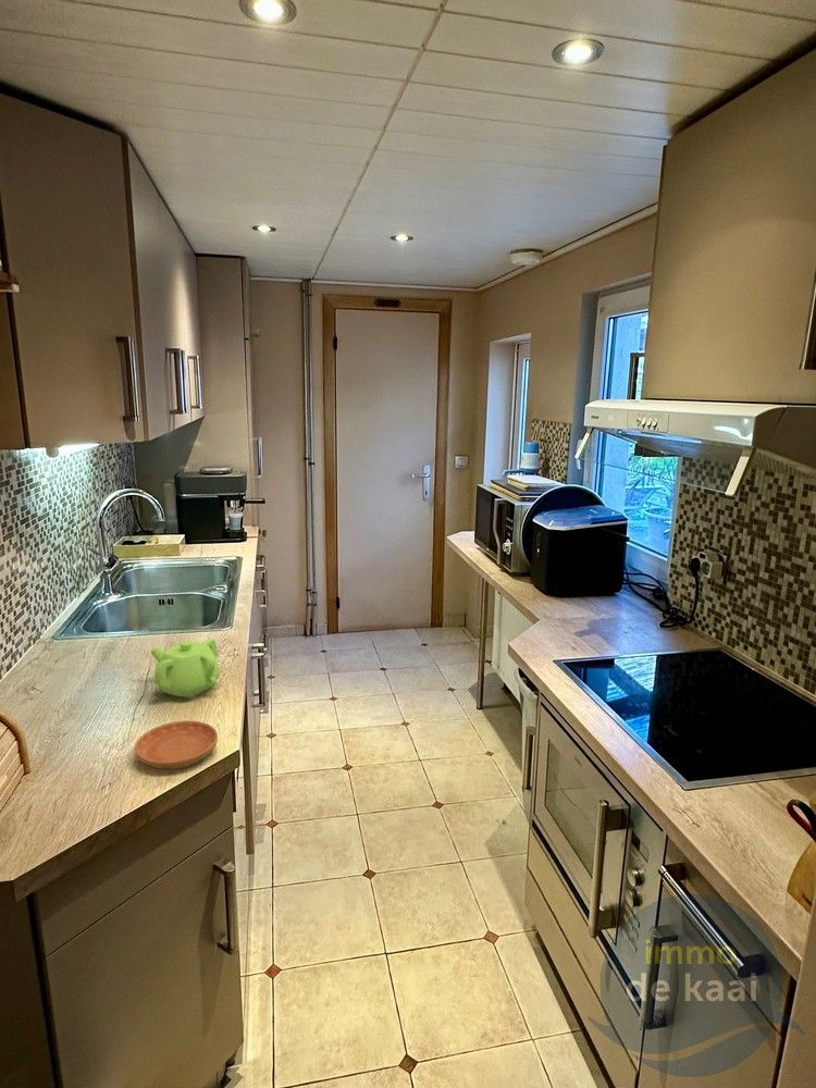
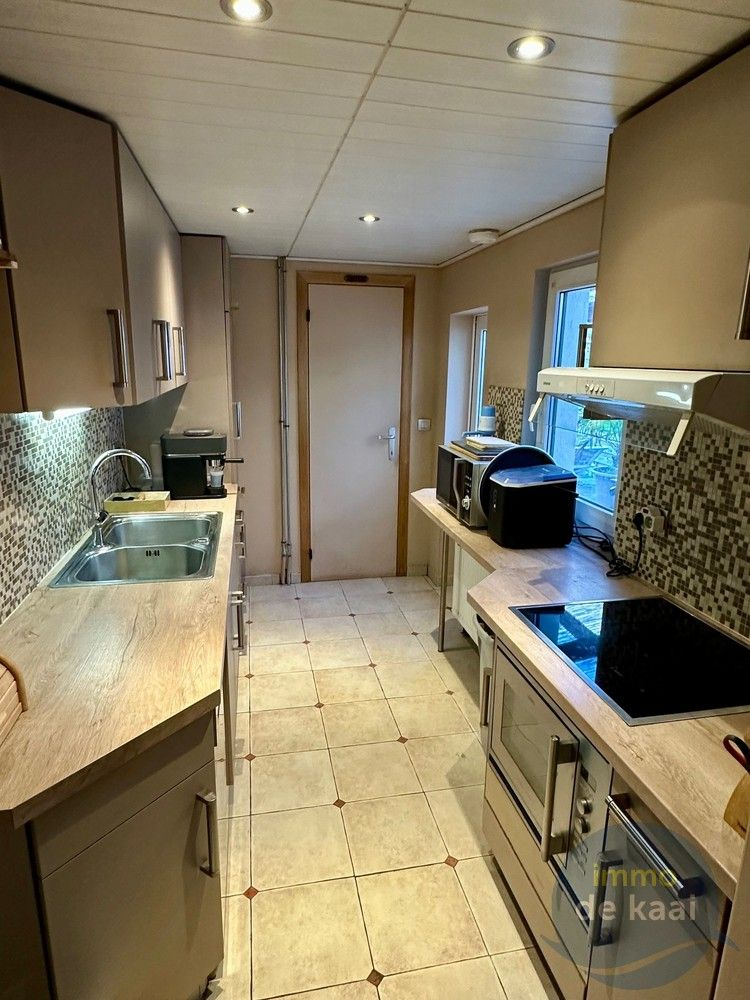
- saucer (177, 745)
- teapot (183, 665)
